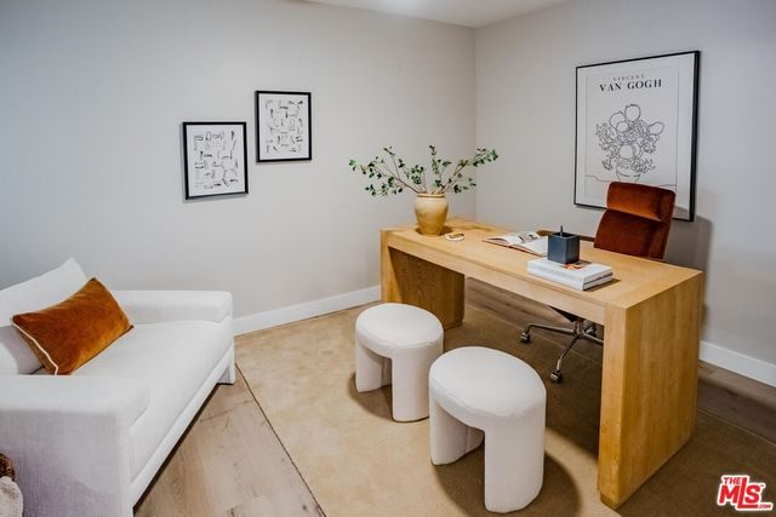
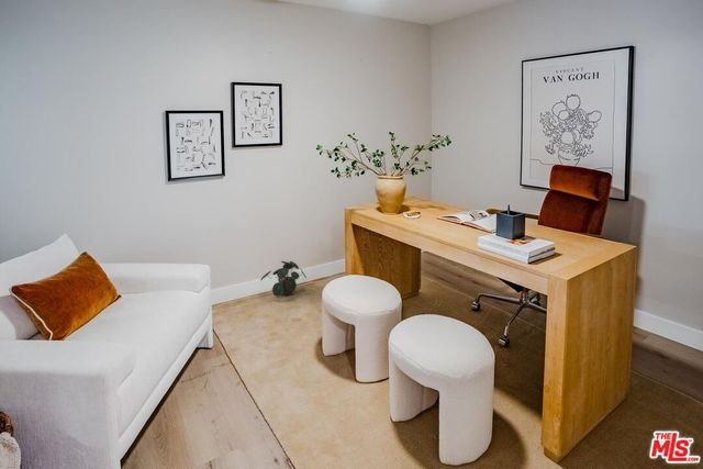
+ potted plant (286, 277)
